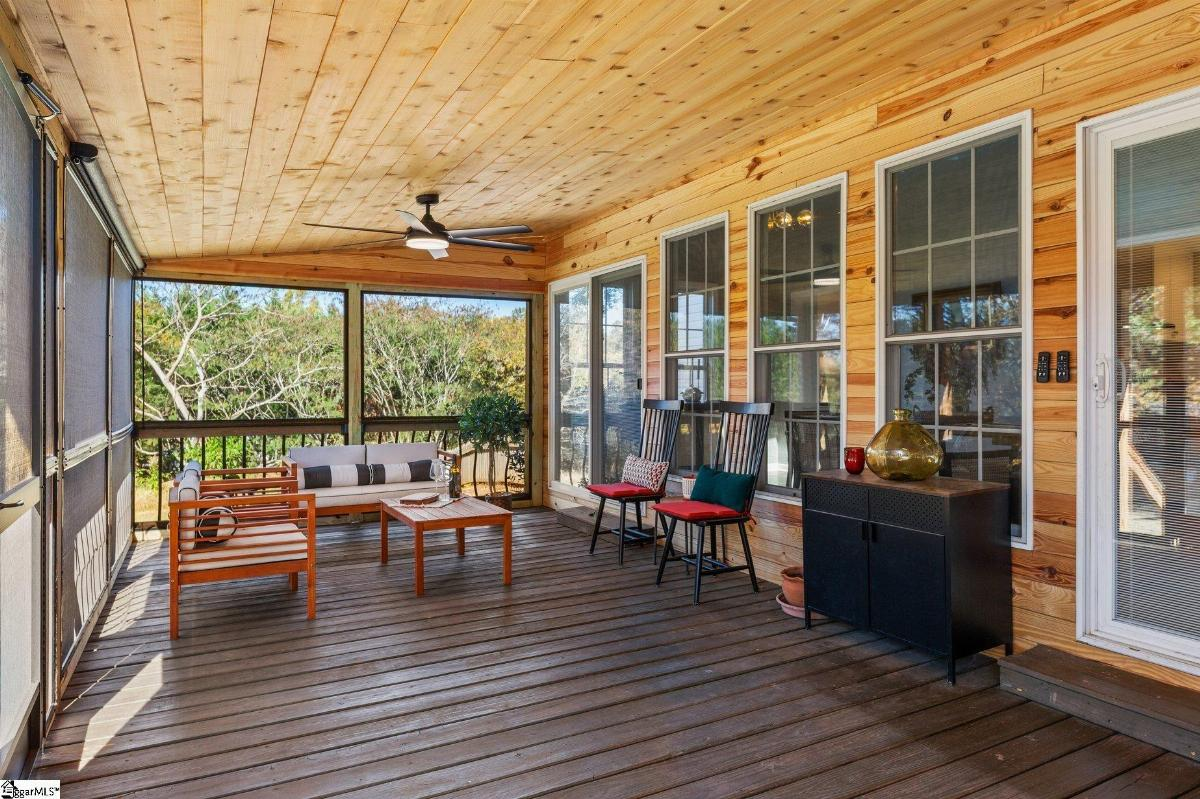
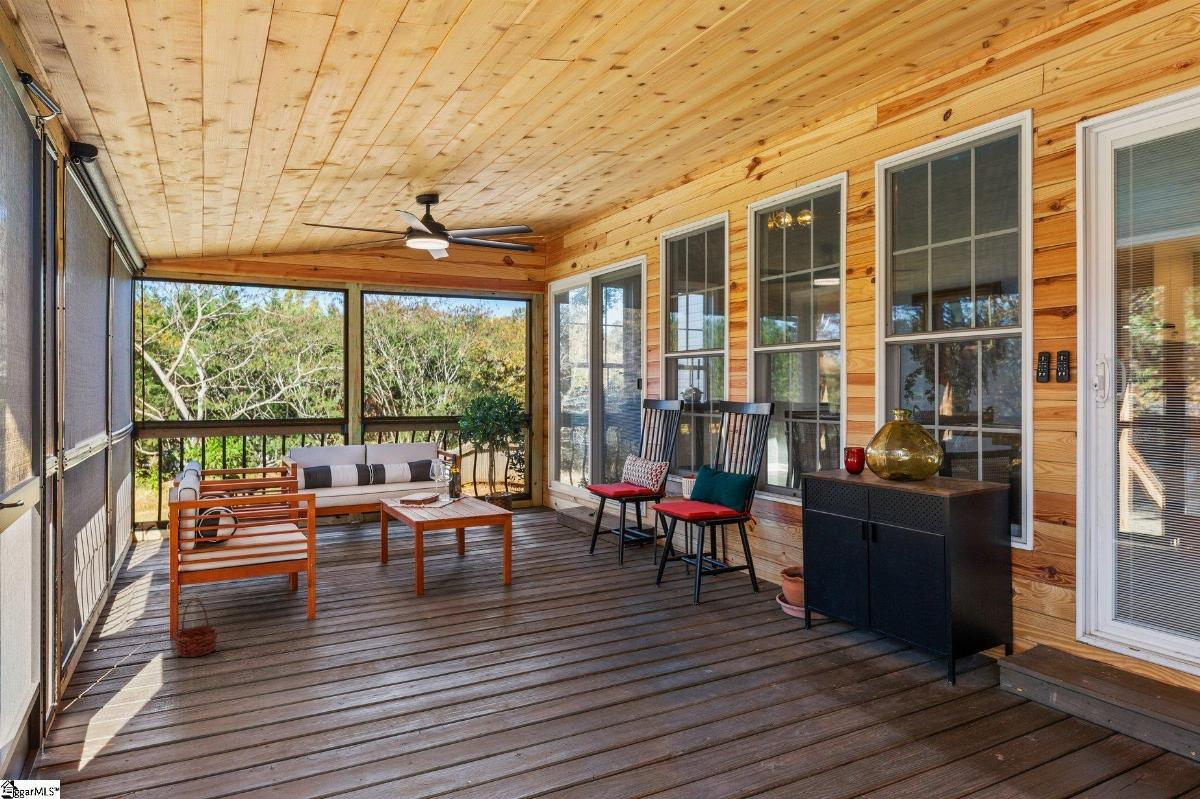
+ basket (196, 627)
